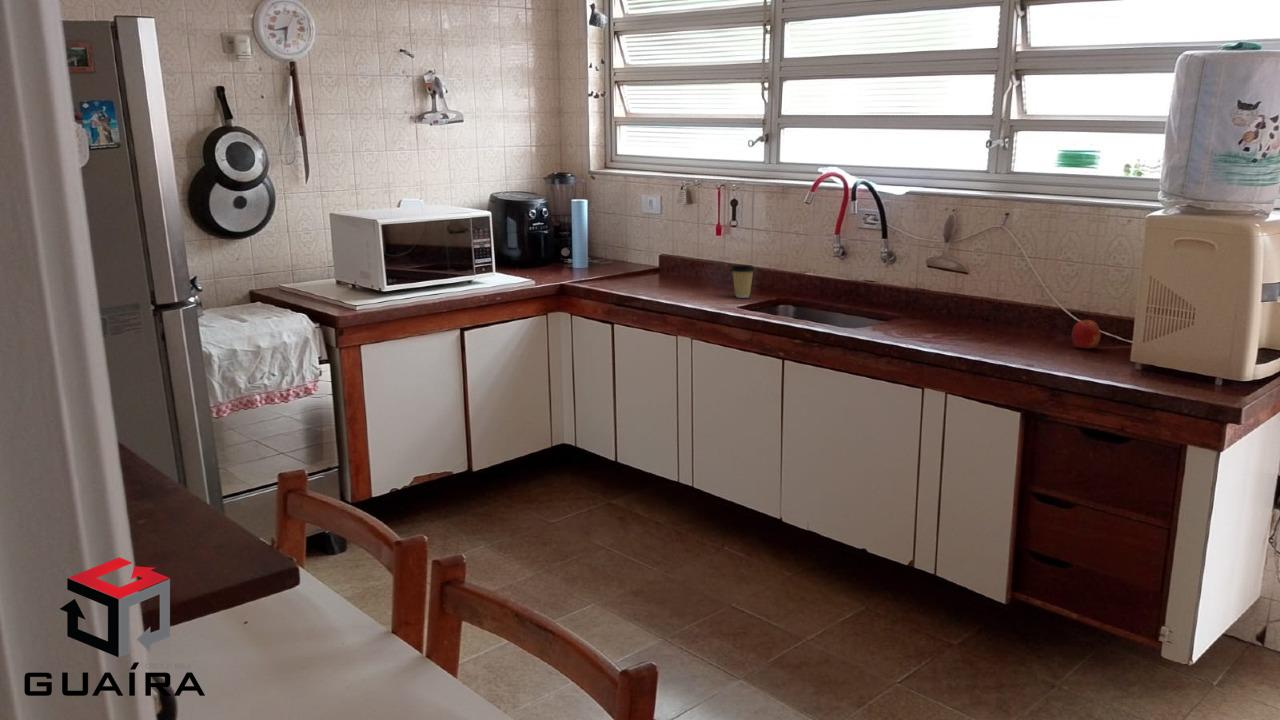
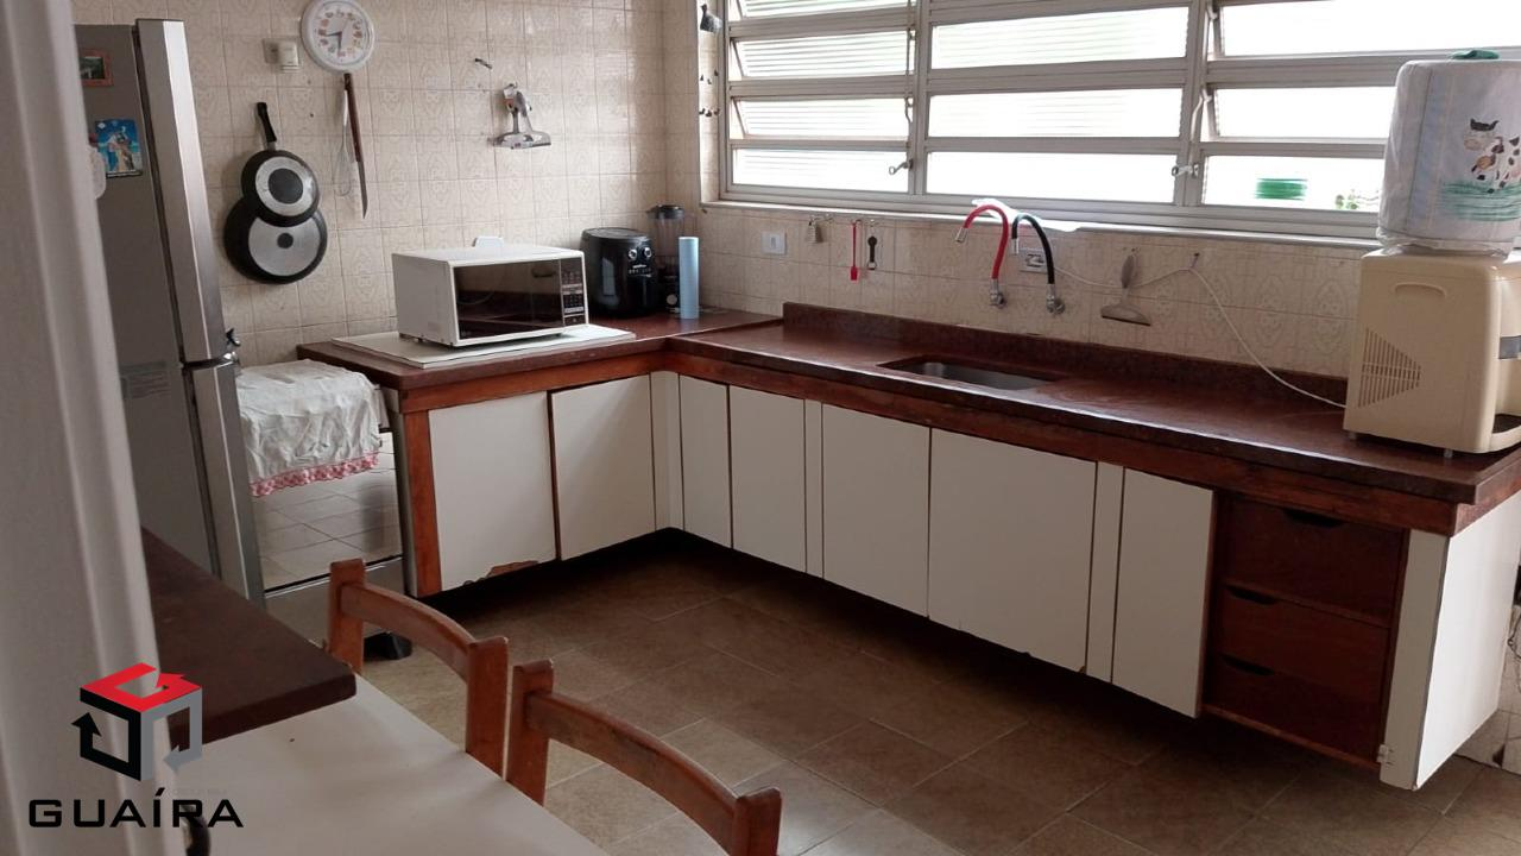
- fruit (1085, 333)
- coffee cup (742, 280)
